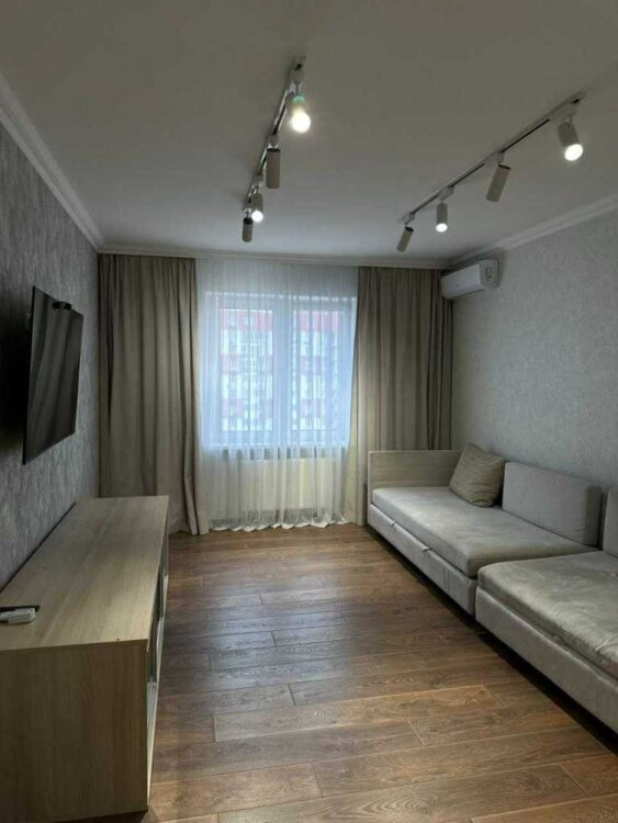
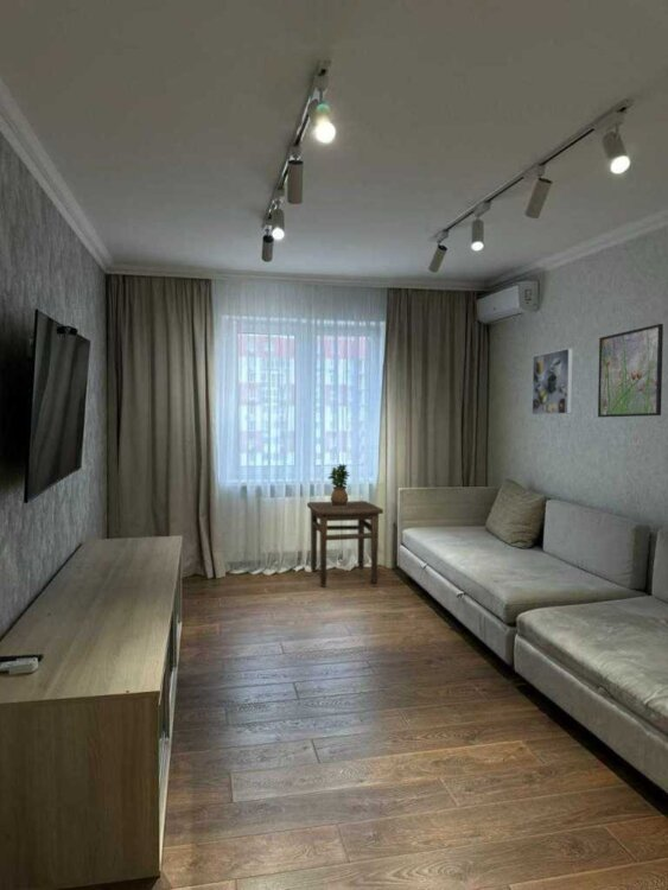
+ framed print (628, 374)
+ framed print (551, 383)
+ side table (343, 539)
+ potted plant (339, 484)
